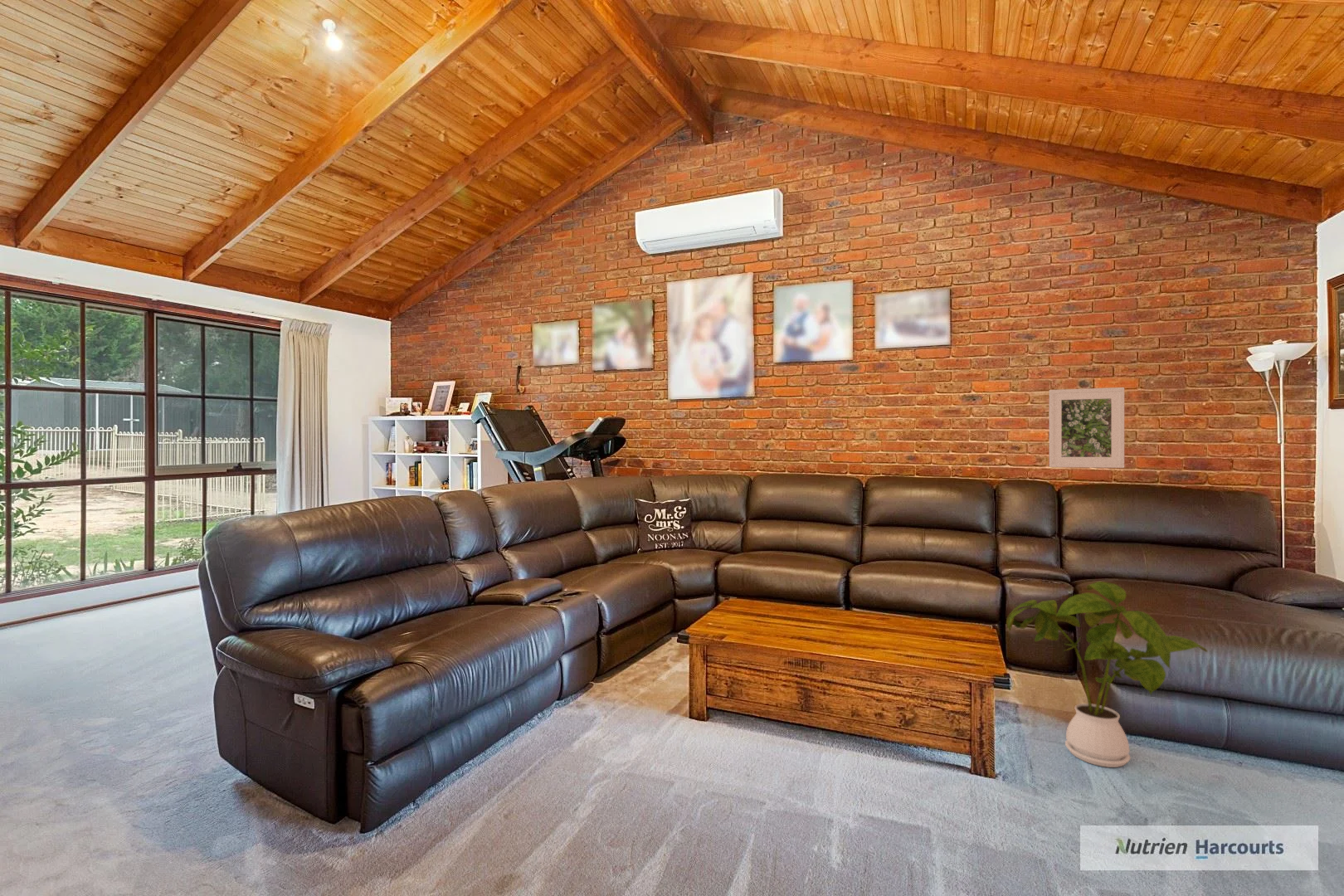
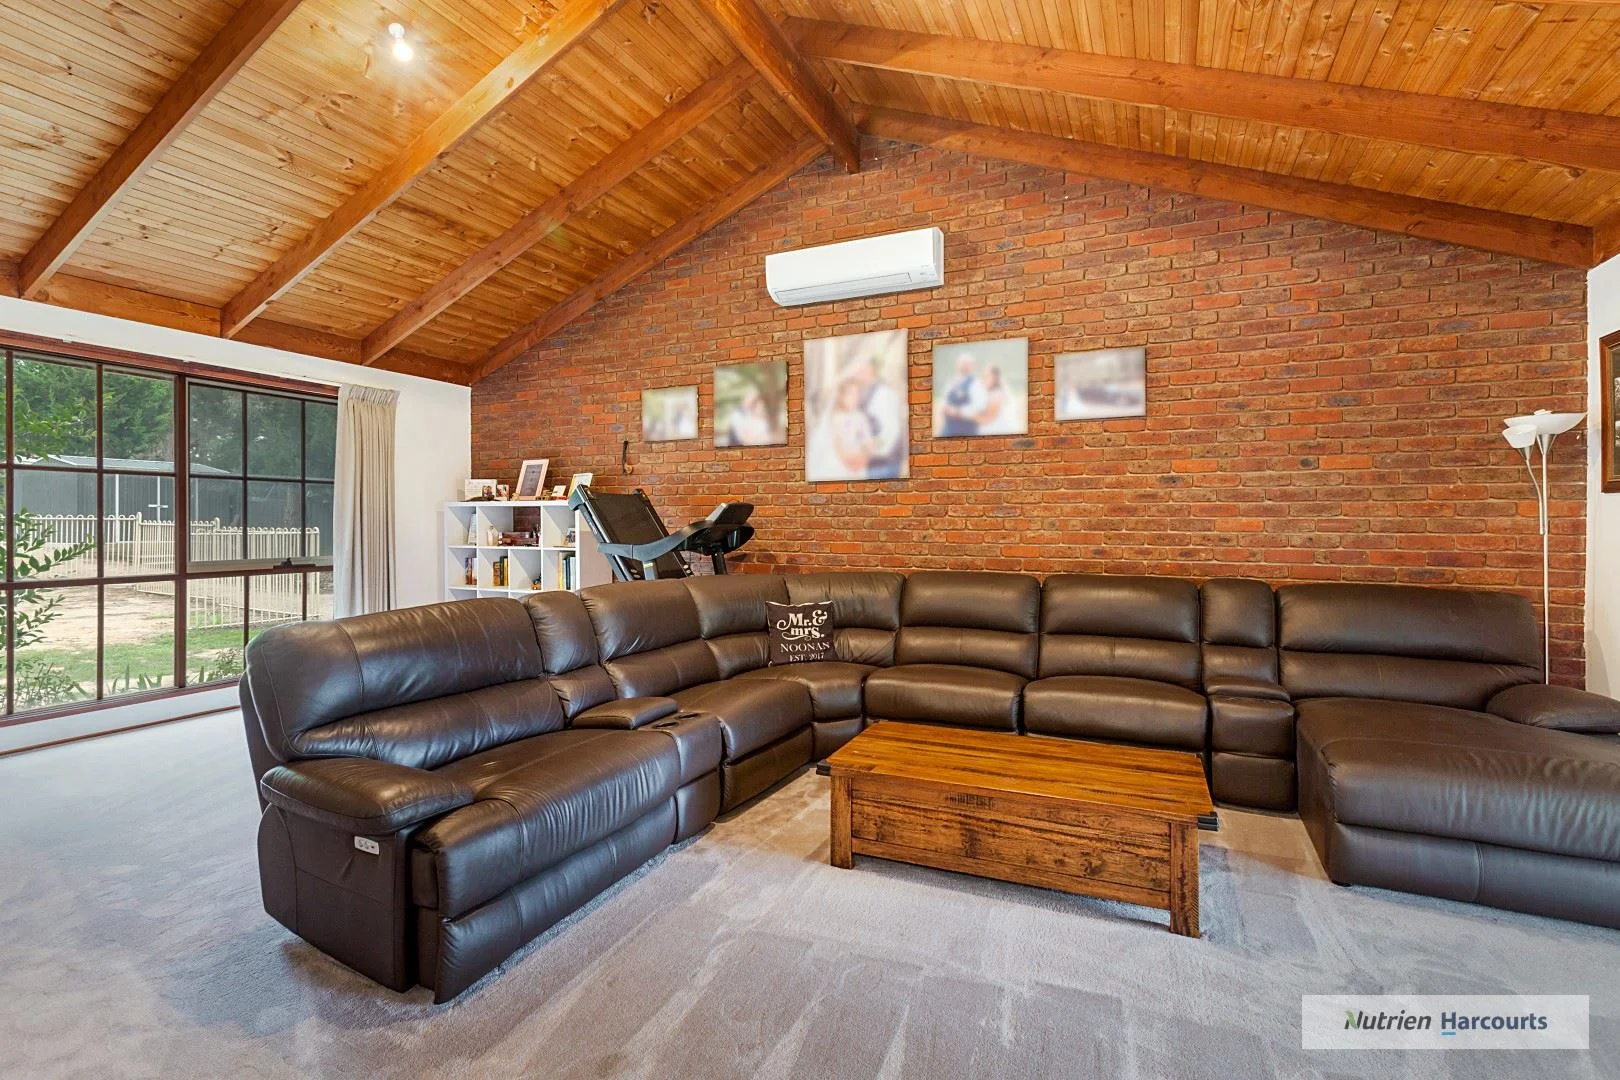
- house plant (1113, 676)
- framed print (1085, 428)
